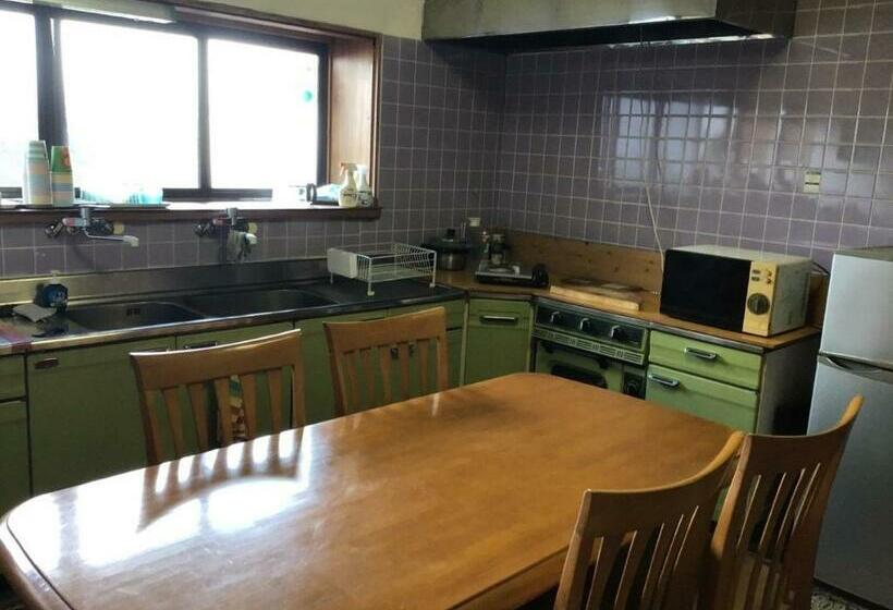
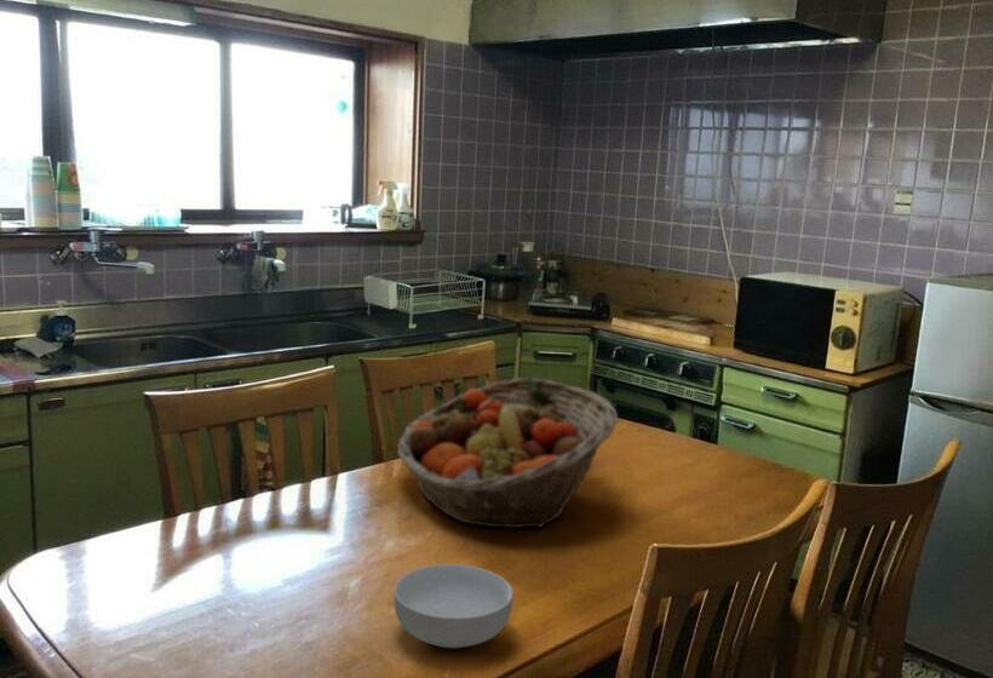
+ cereal bowl (453, 611)
+ fruit basket (504, 446)
